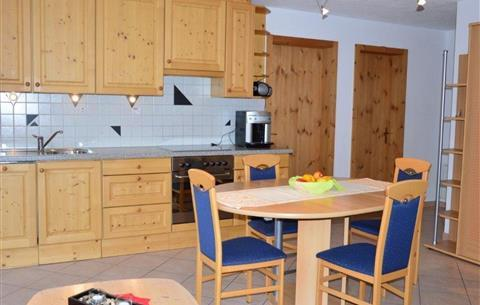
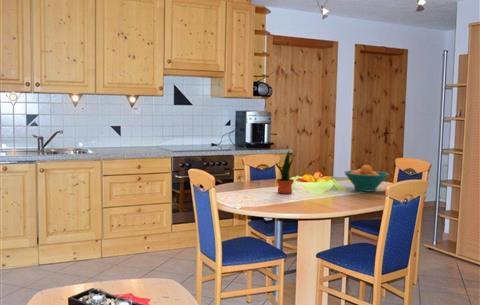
+ fruit bowl (366, 177)
+ potted plant (285, 171)
